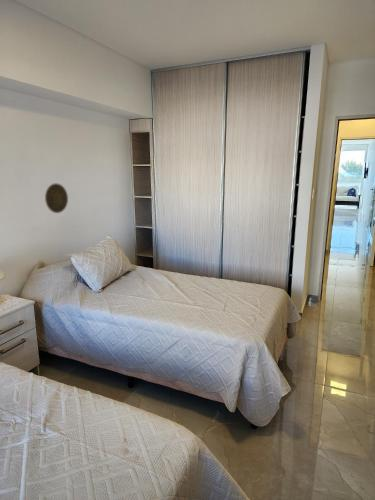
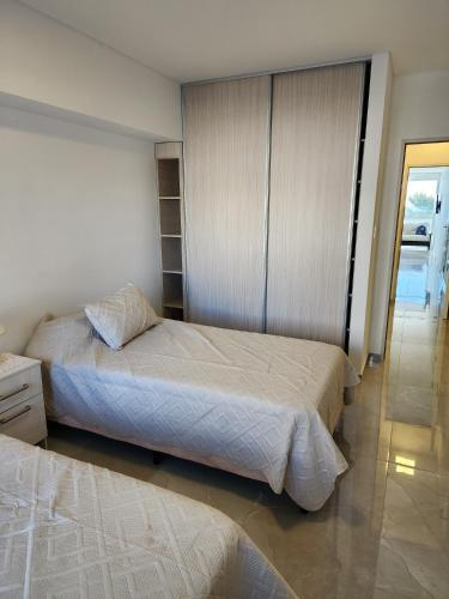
- decorative plate (57, 198)
